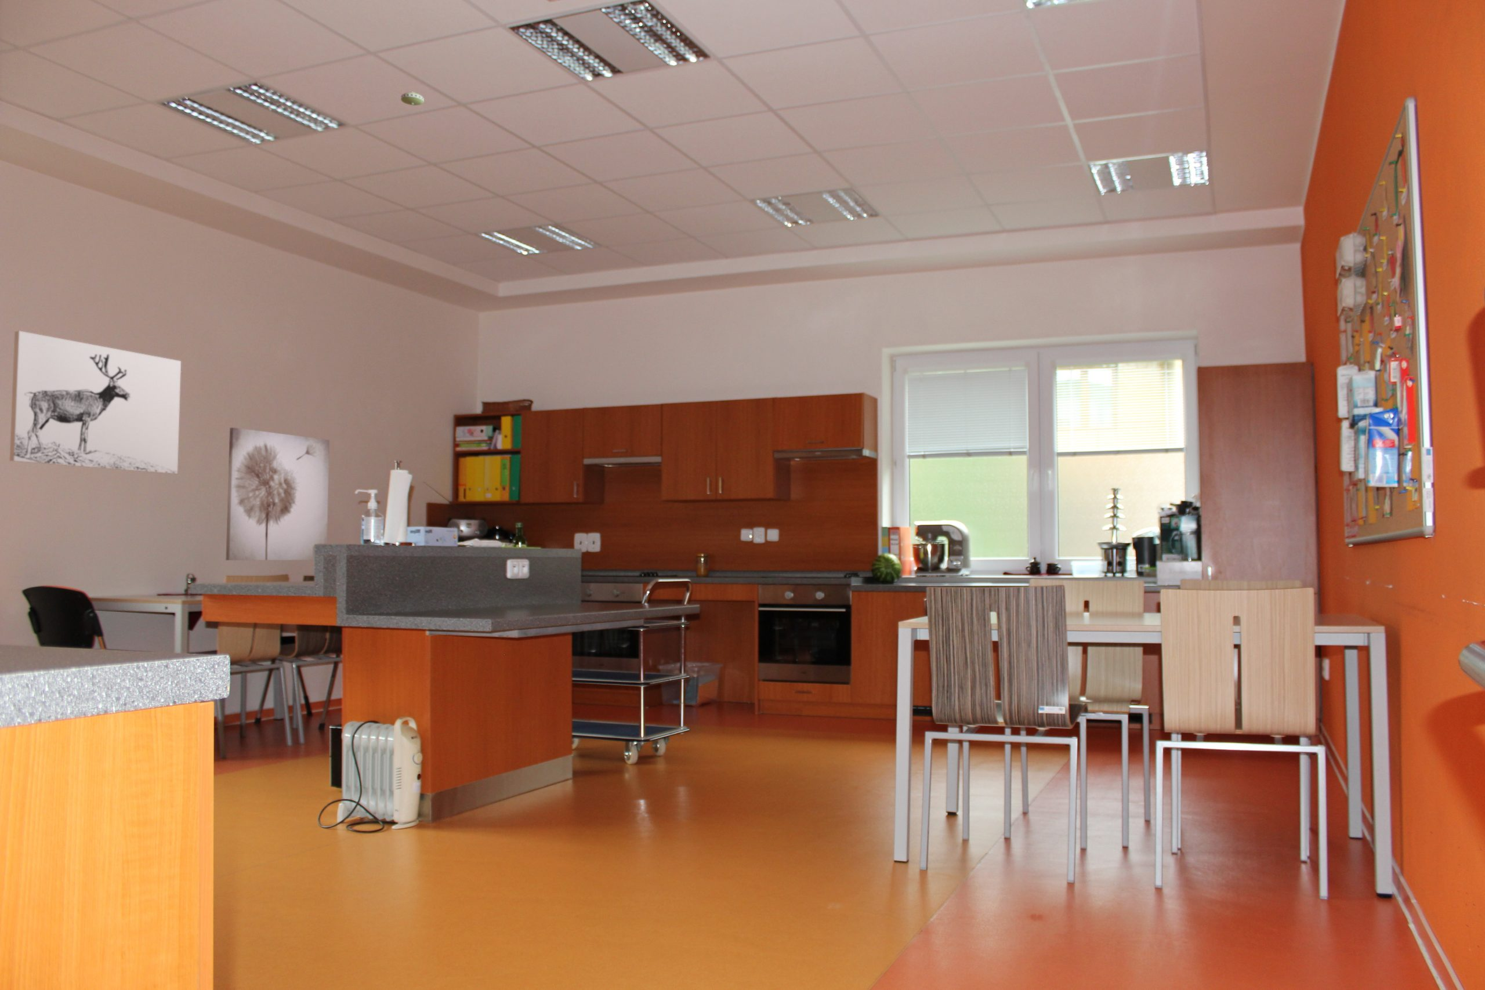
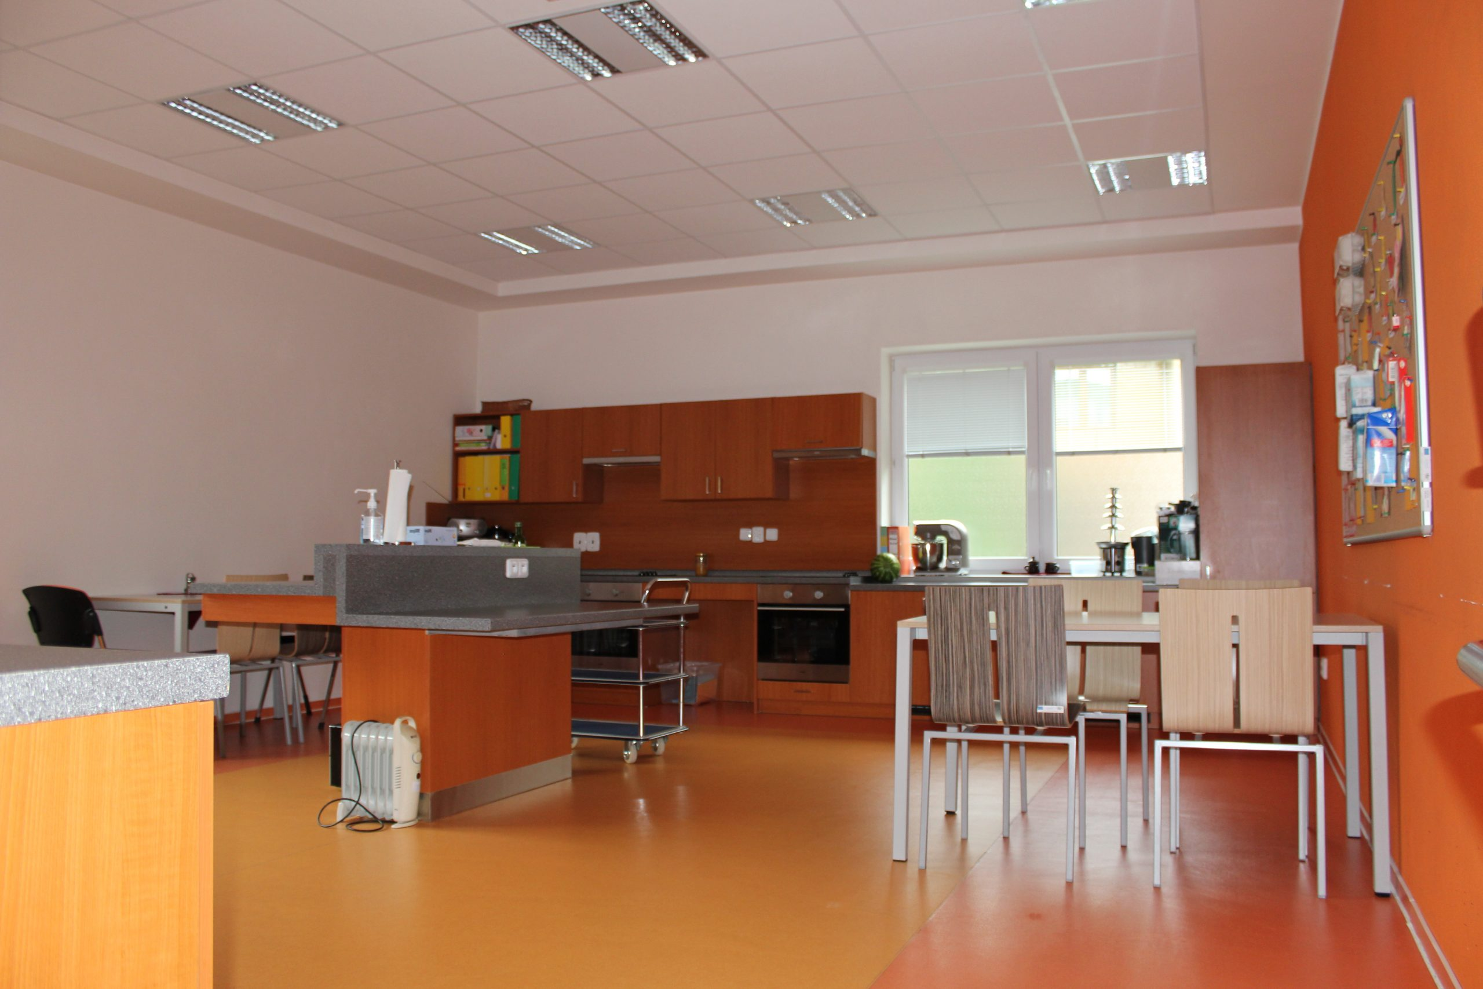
- wall art (281, 496)
- smoke detector (412, 98)
- wall art (102, 407)
